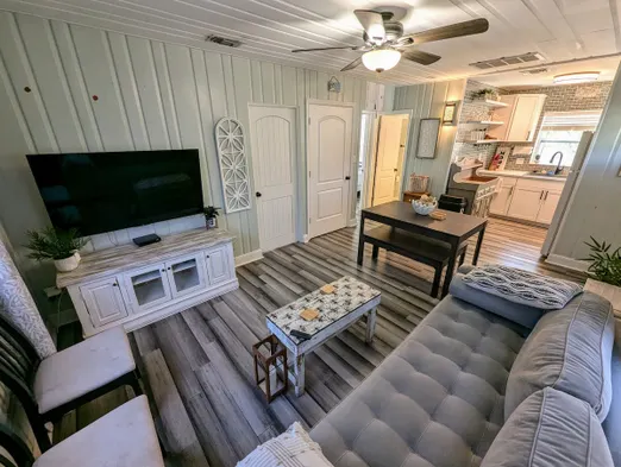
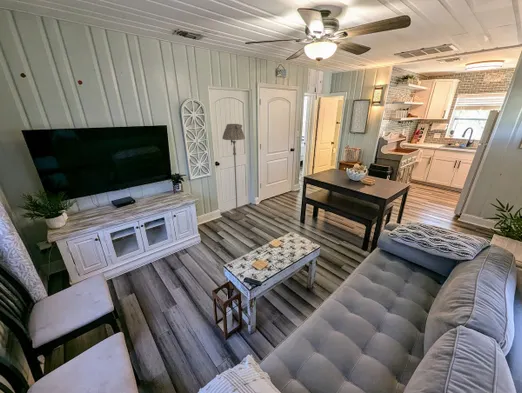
+ floor lamp (235, 173)
